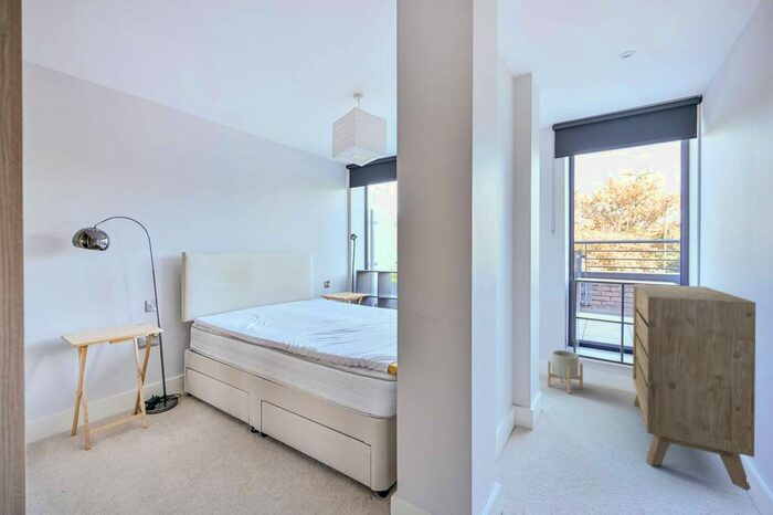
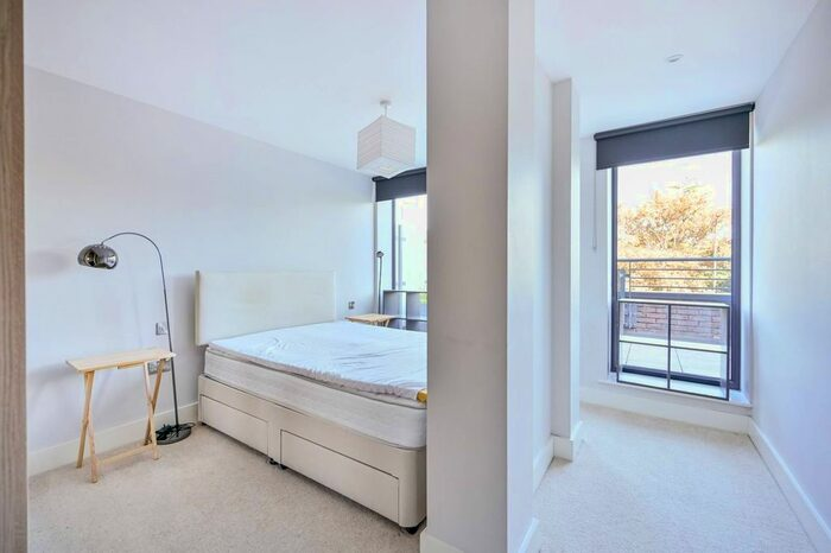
- planter (564, 370)
- dresser (679, 364)
